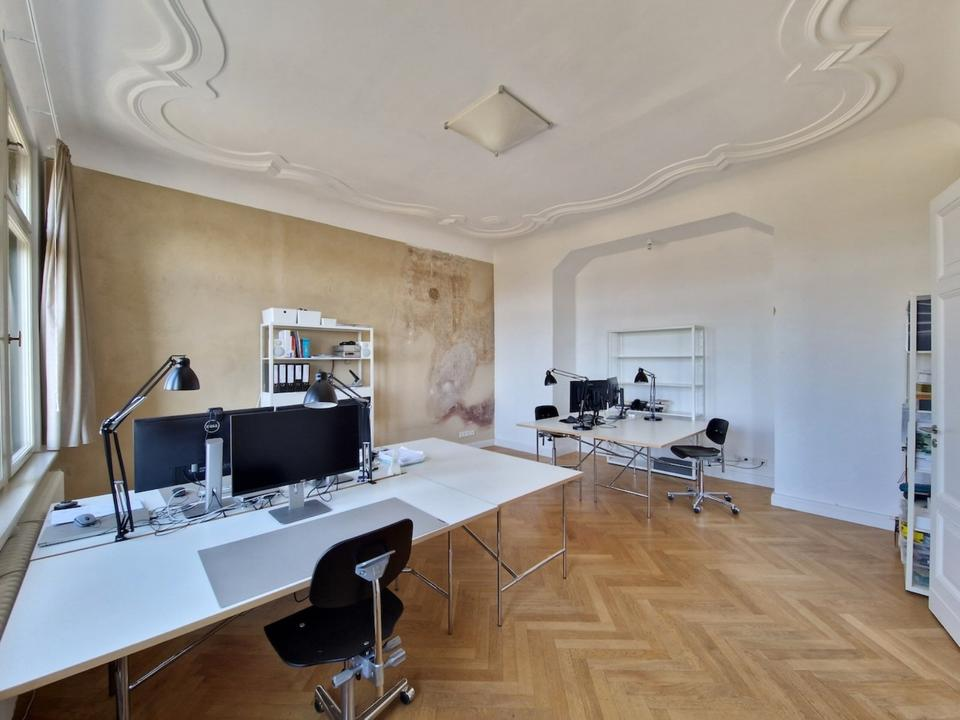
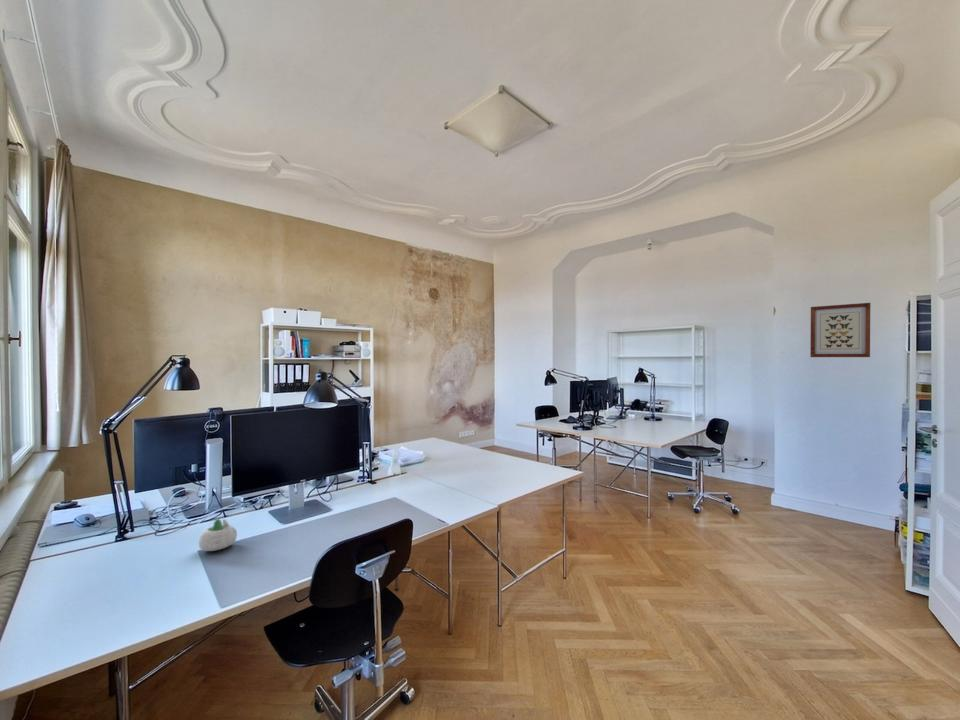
+ succulent planter (218, 533)
+ wall art (839, 331)
